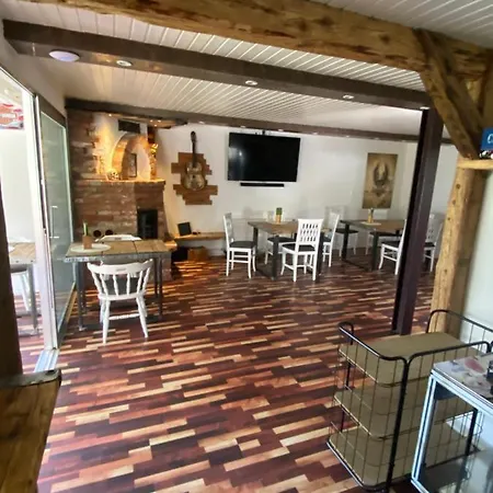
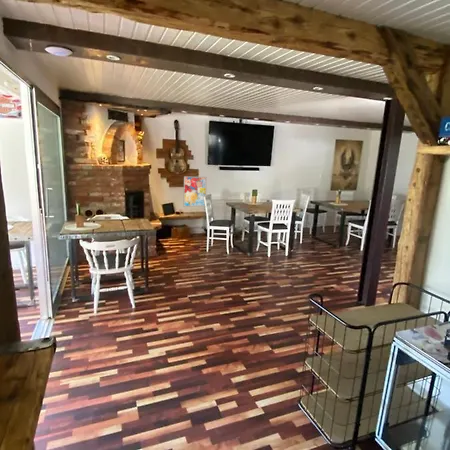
+ wall art (195, 191)
